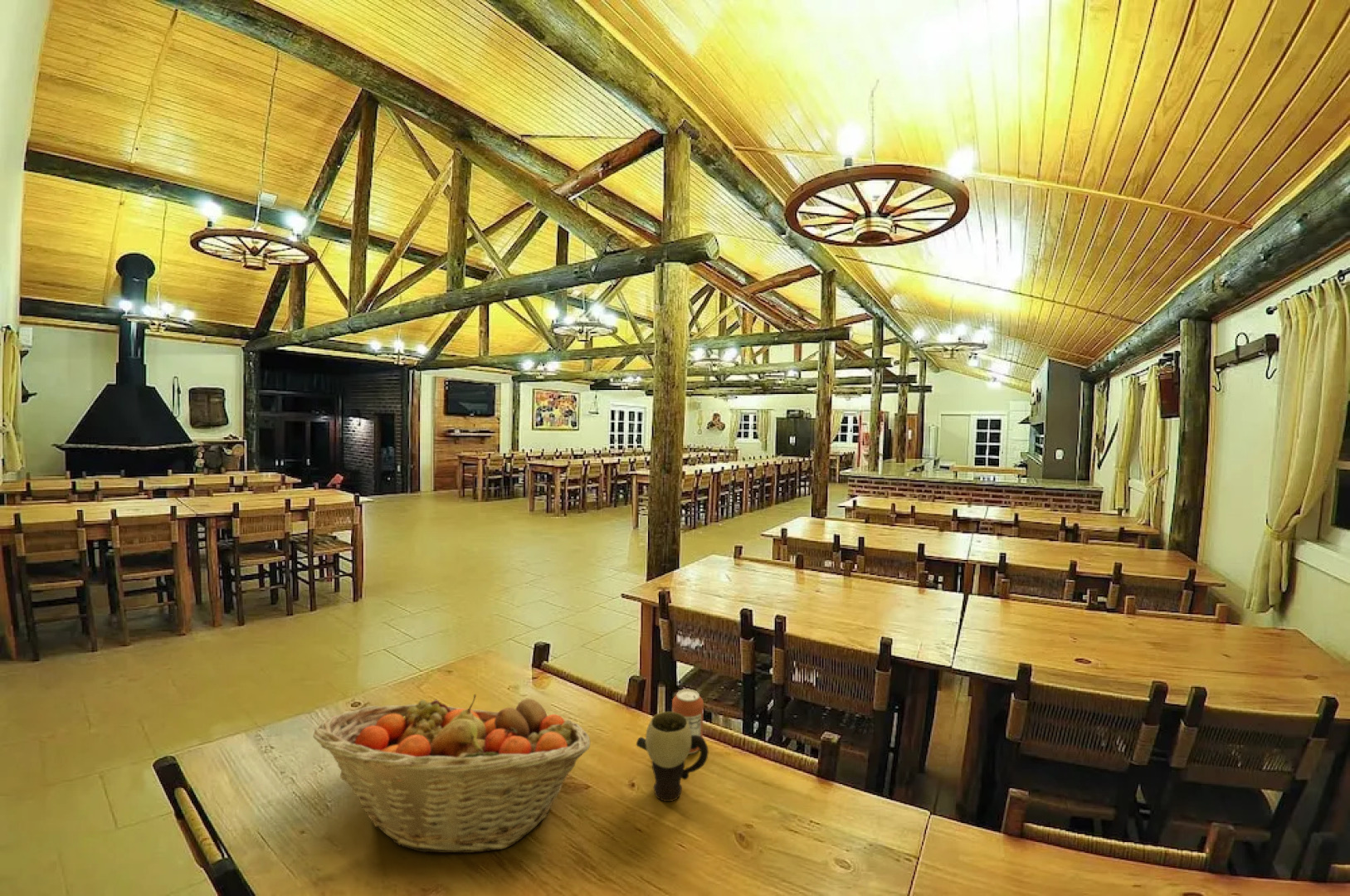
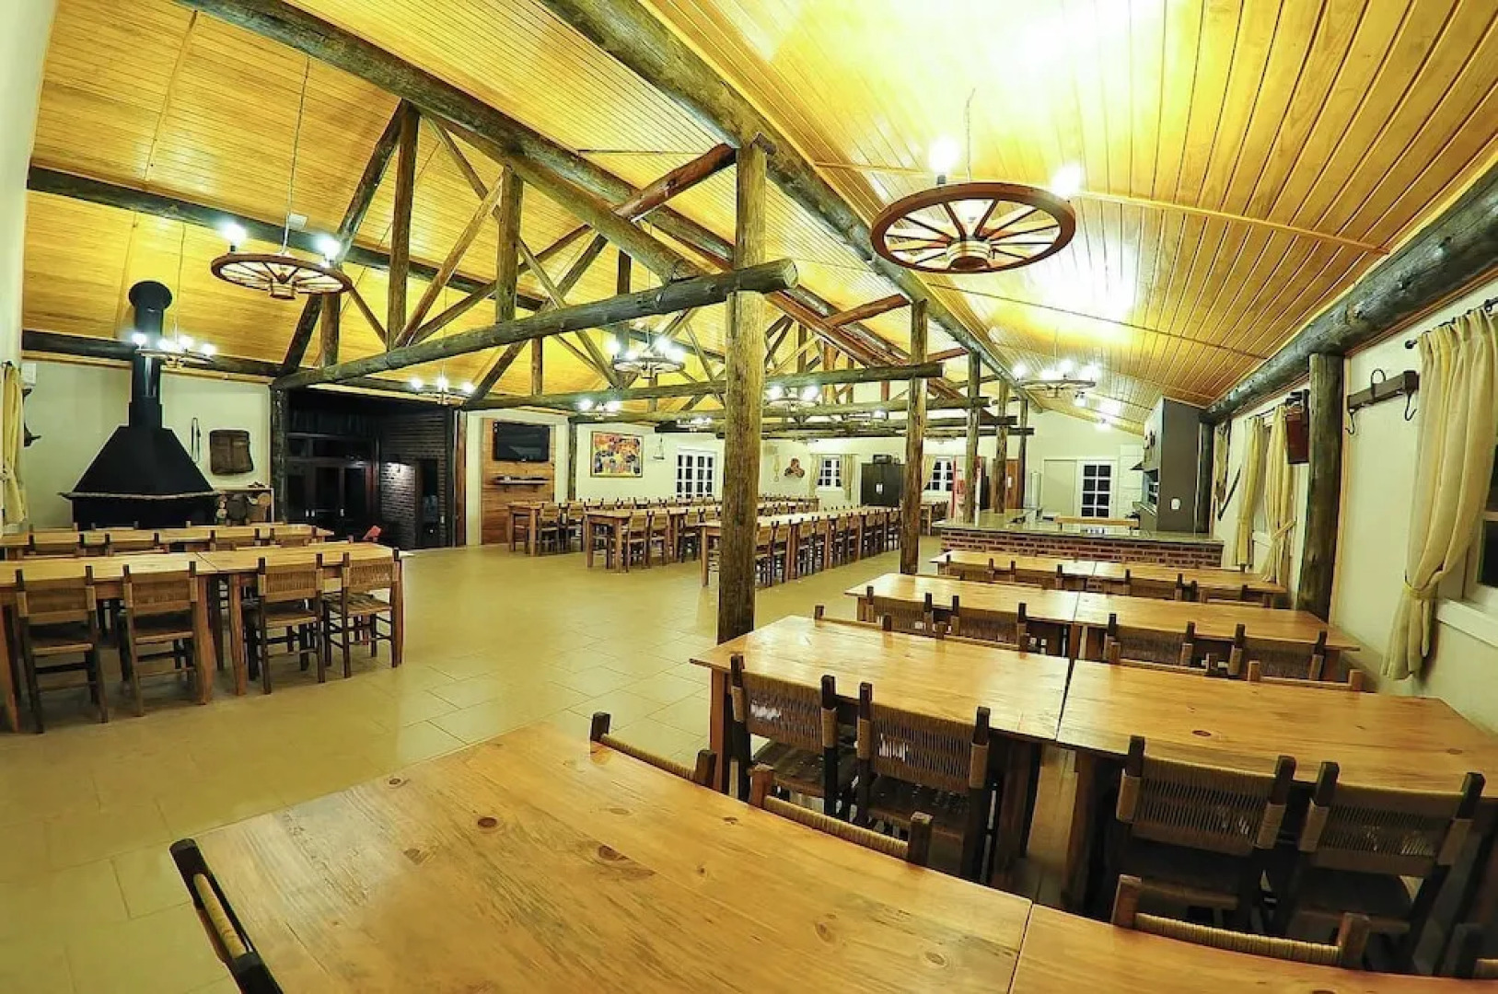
- can (687, 719)
- mug (670, 757)
- fruit basket (458, 752)
